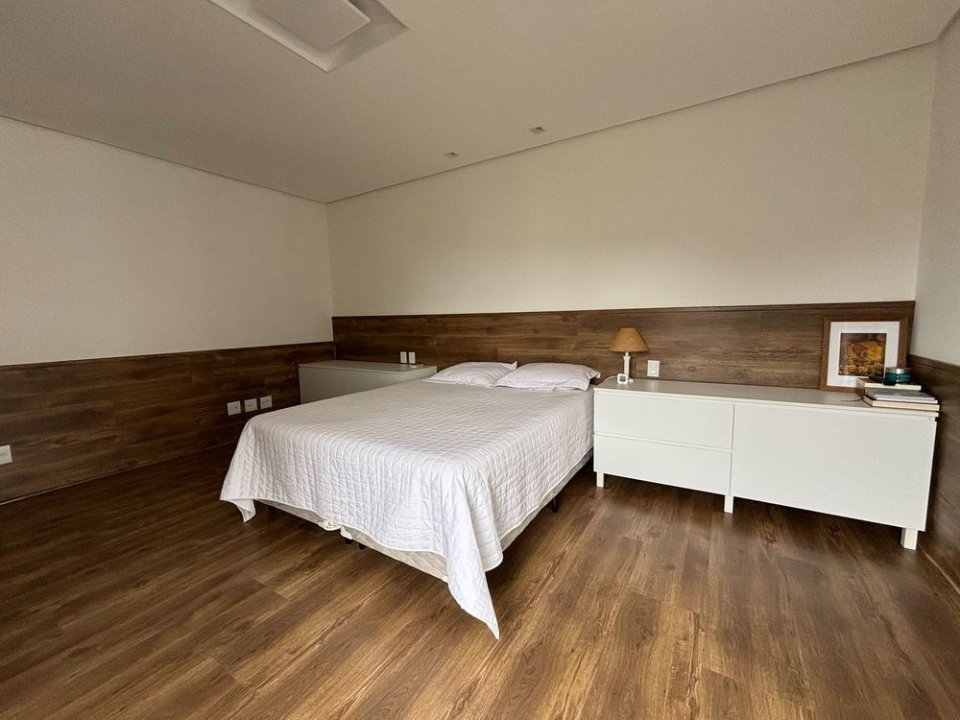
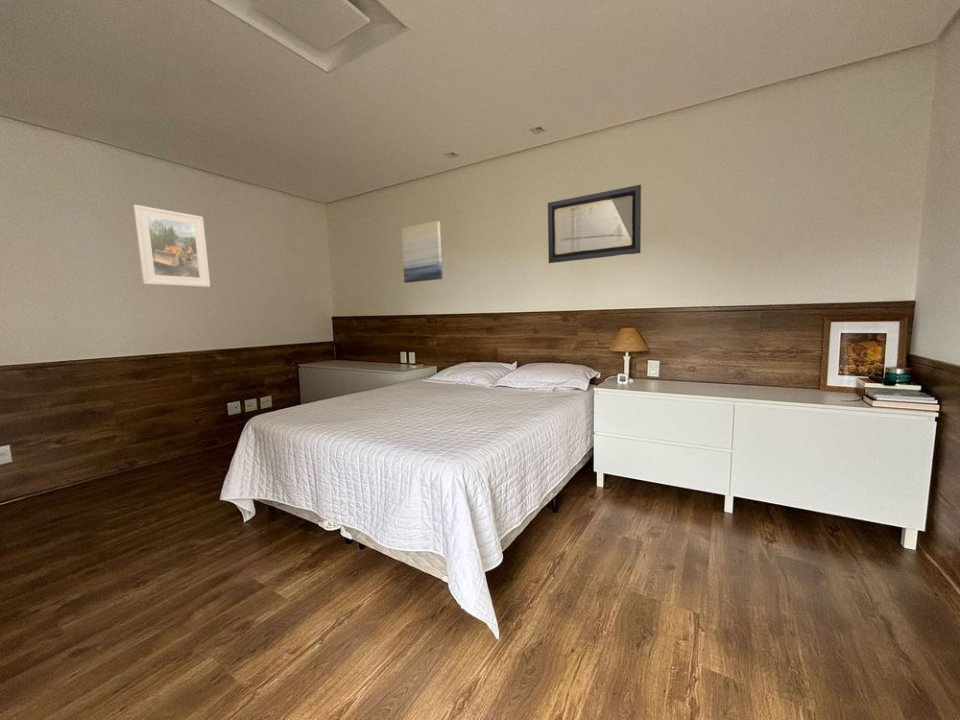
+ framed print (174, 248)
+ wall art (591, 226)
+ wall art (421, 253)
